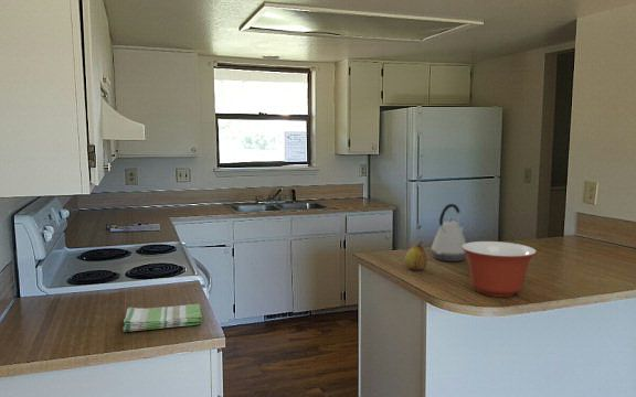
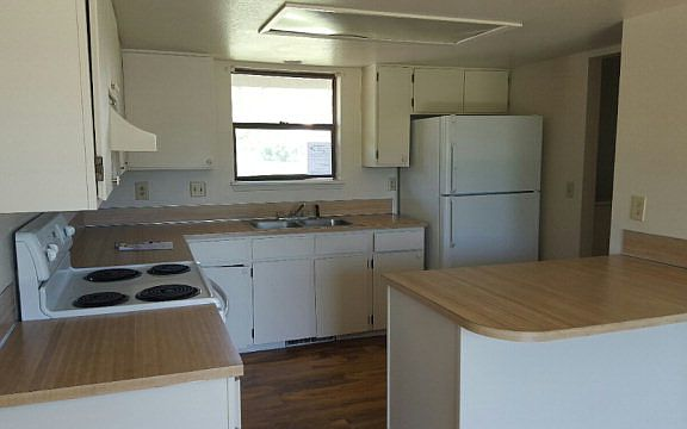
- kettle (451, 230)
- fruit (415, 255)
- mixing bowl (497, 269)
- dish towel (163, 314)
